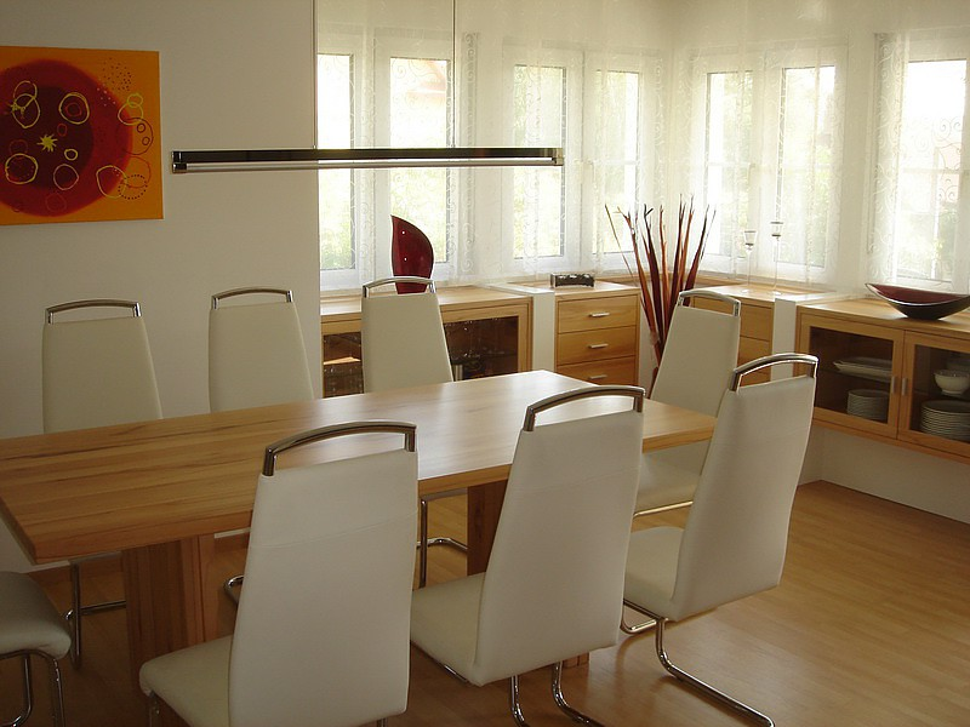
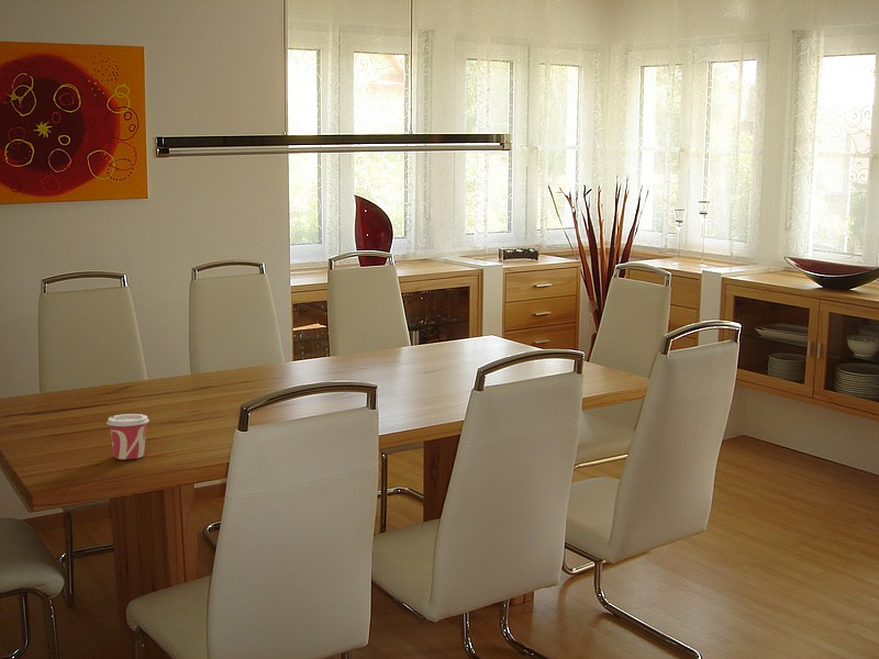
+ cup (127, 436)
